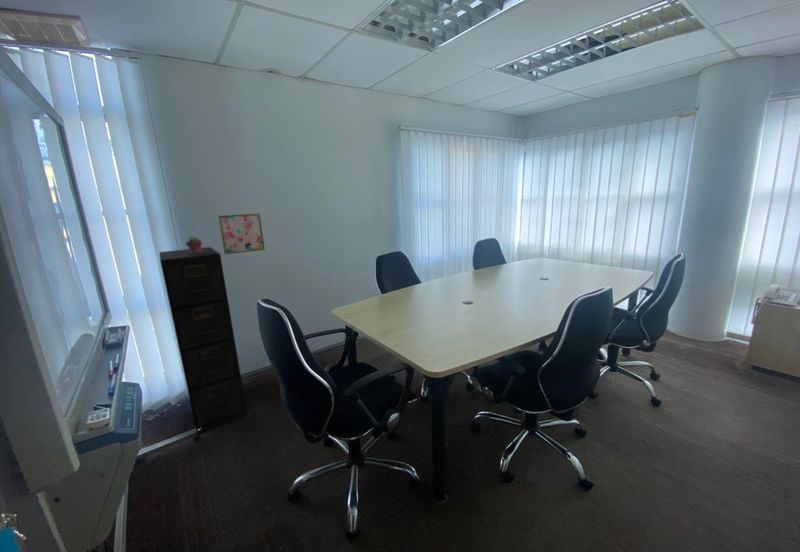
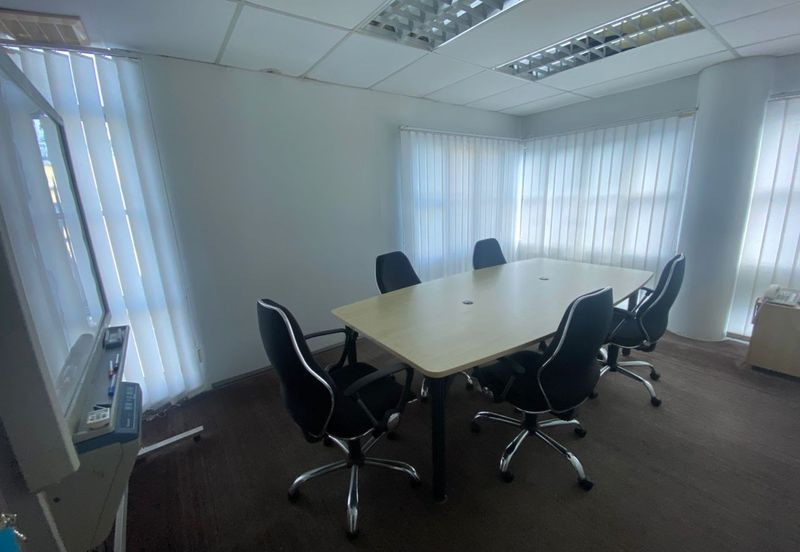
- filing cabinet (204, 335)
- potted succulent (194, 244)
- wall art (242, 233)
